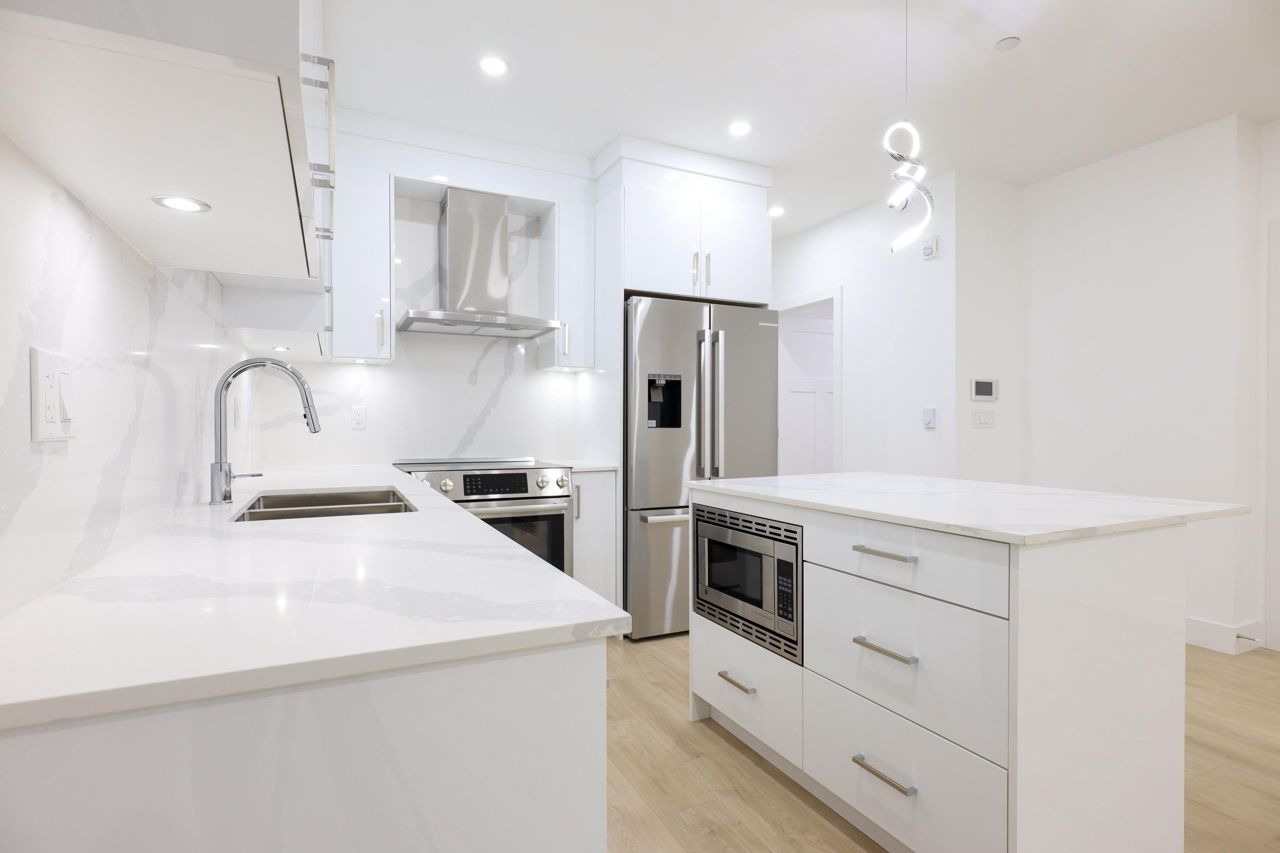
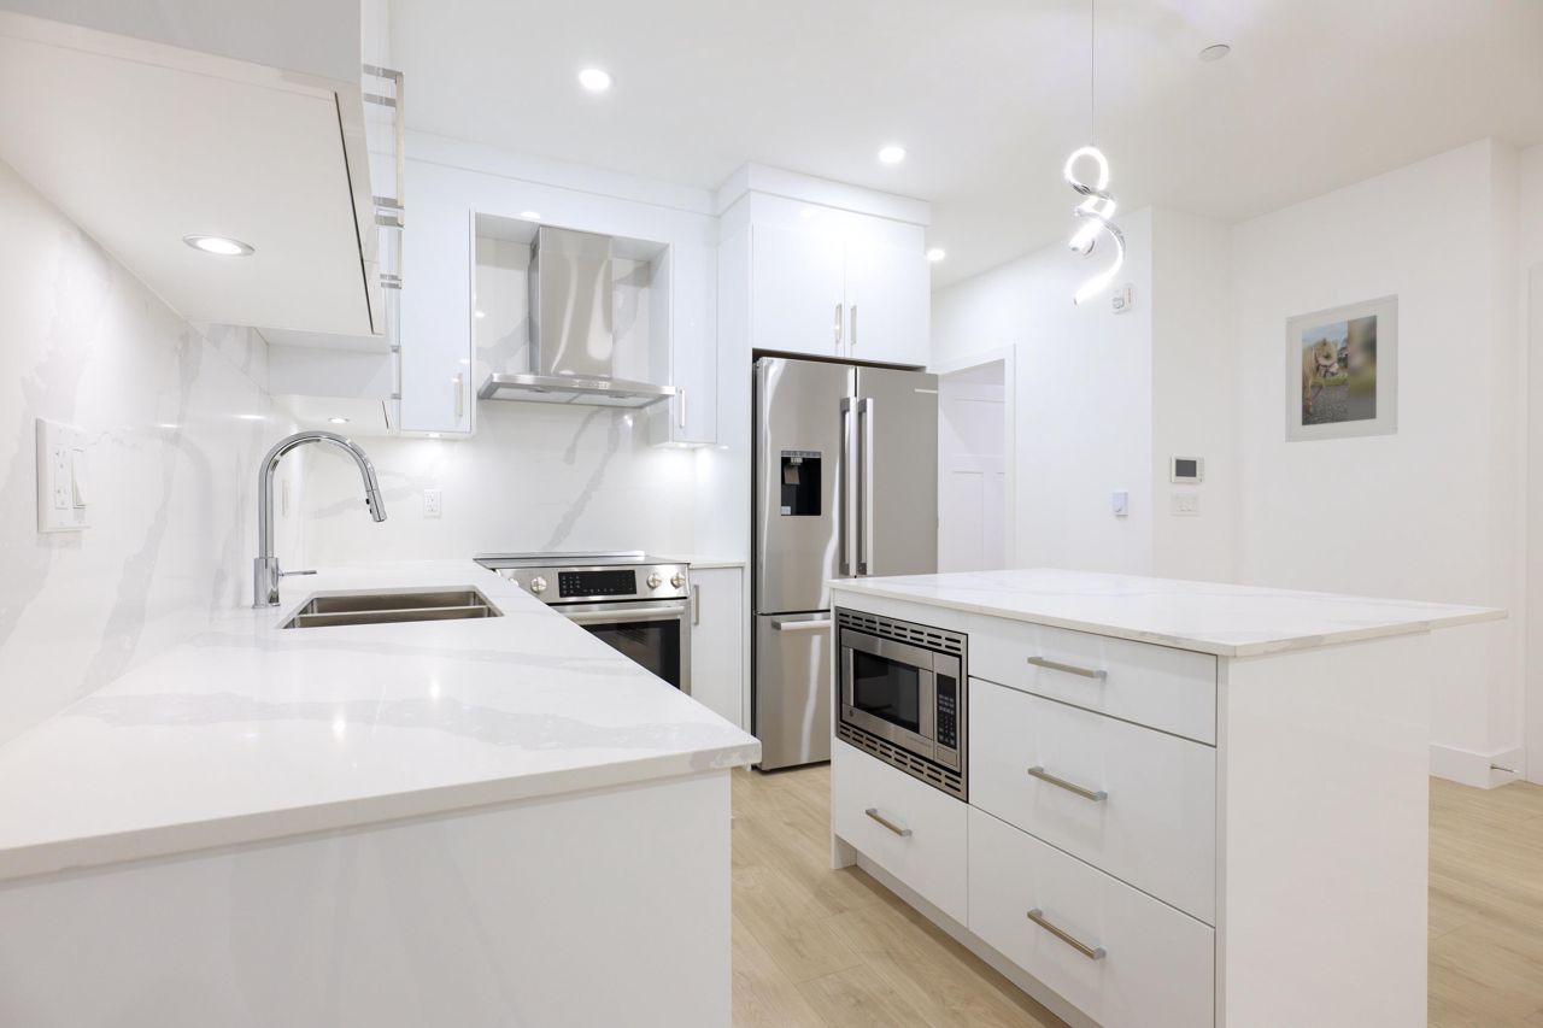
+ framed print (1338, 372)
